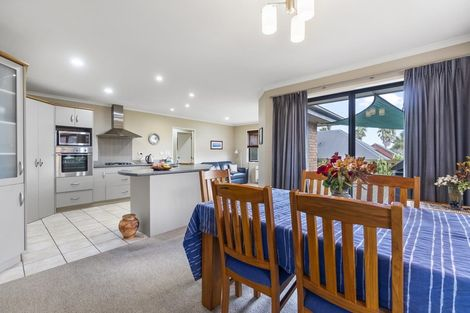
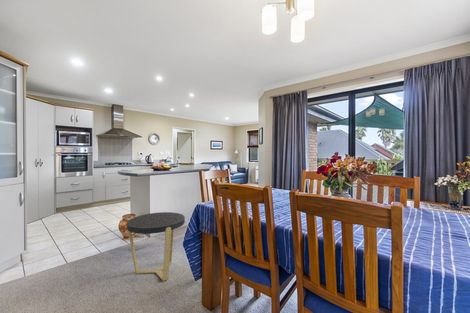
+ side table (165, 245)
